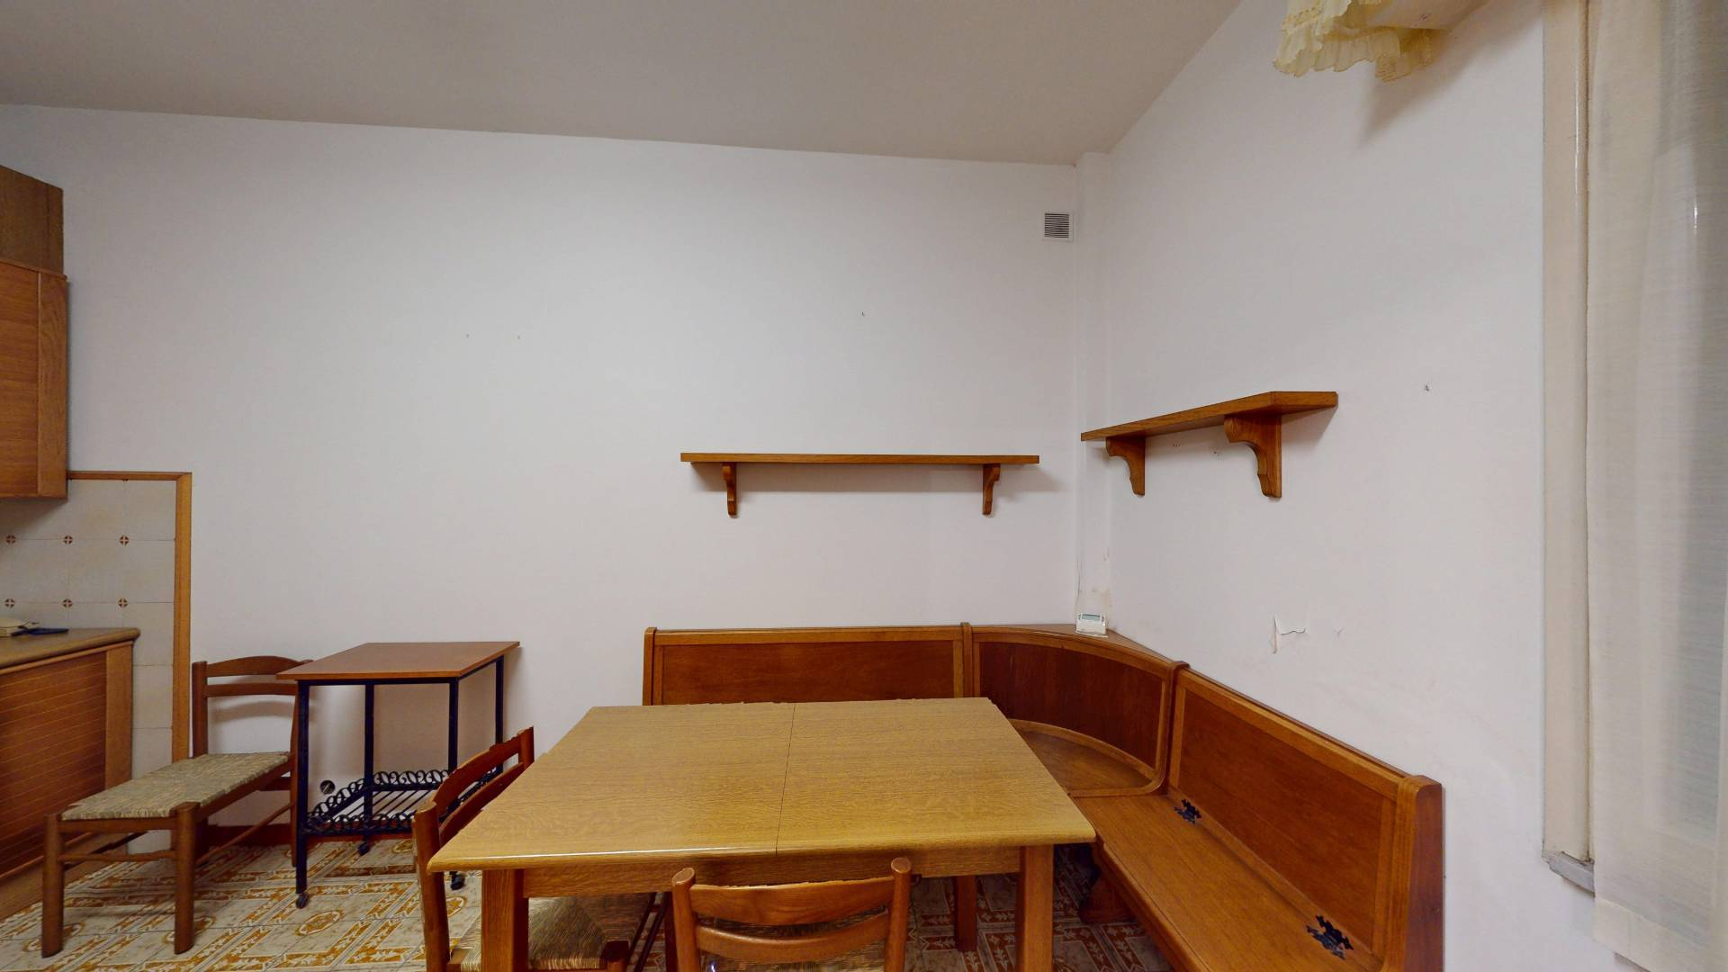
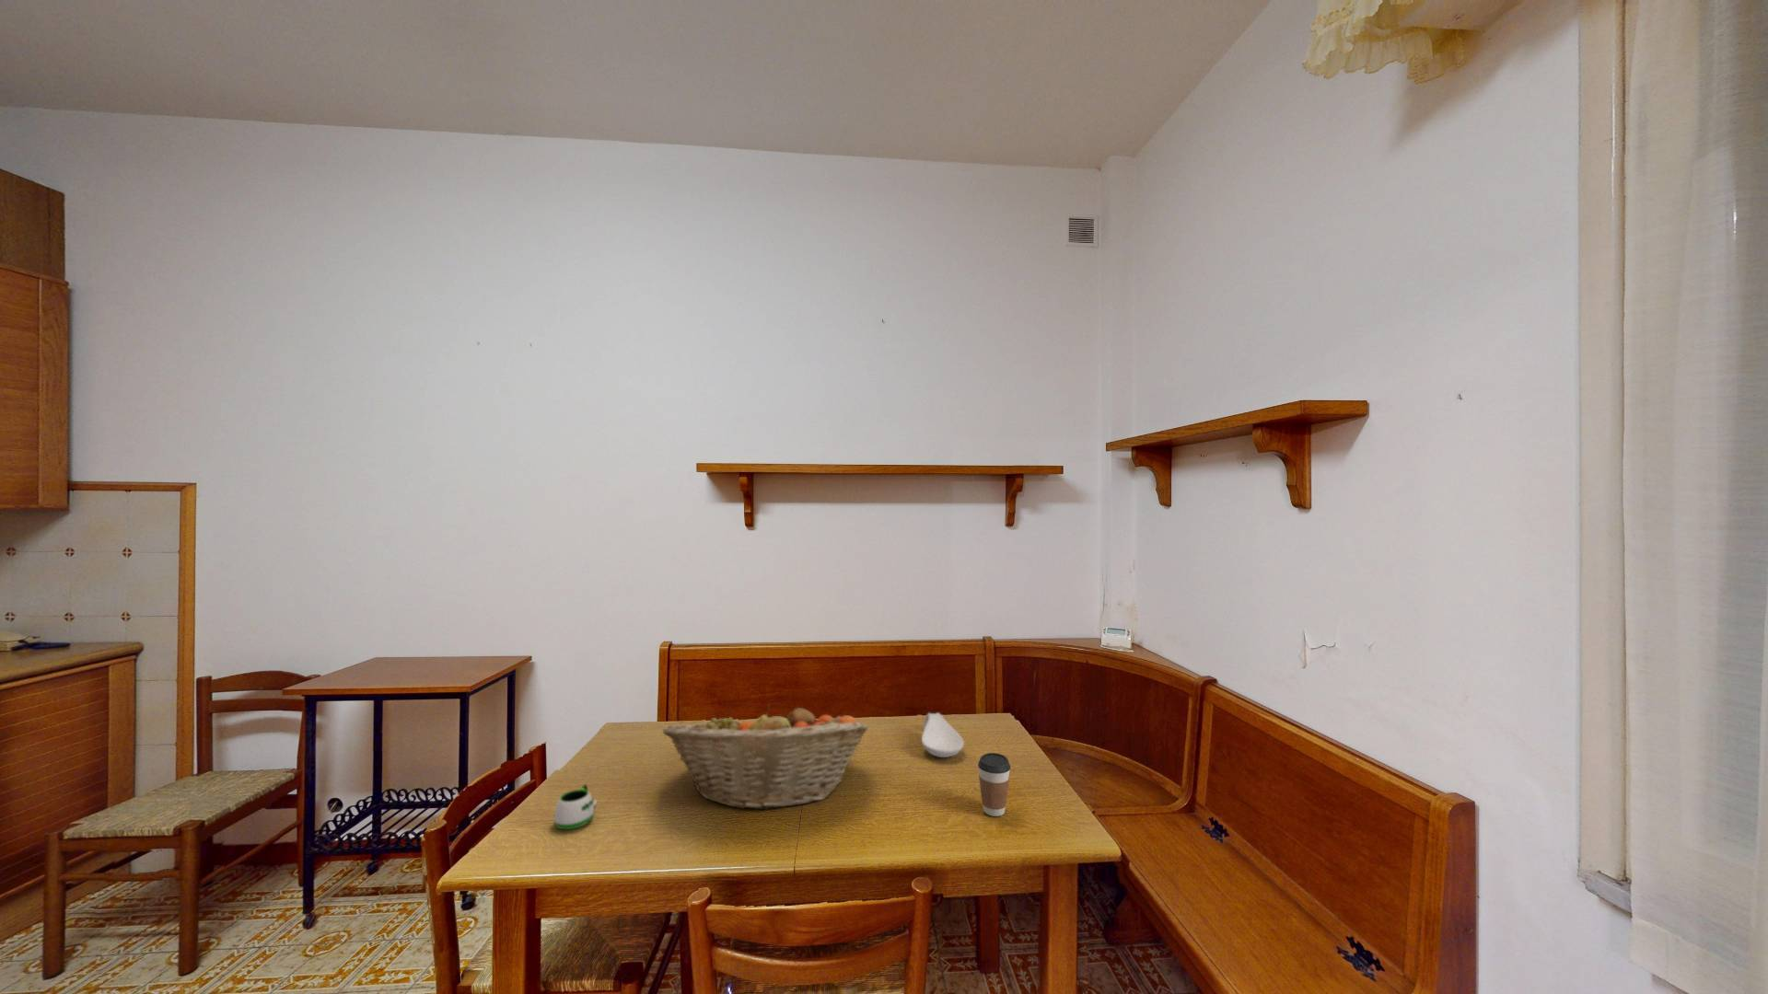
+ spoon rest (937, 733)
+ mug (578, 803)
+ fruit basket (767, 744)
+ coffee cup (993, 784)
